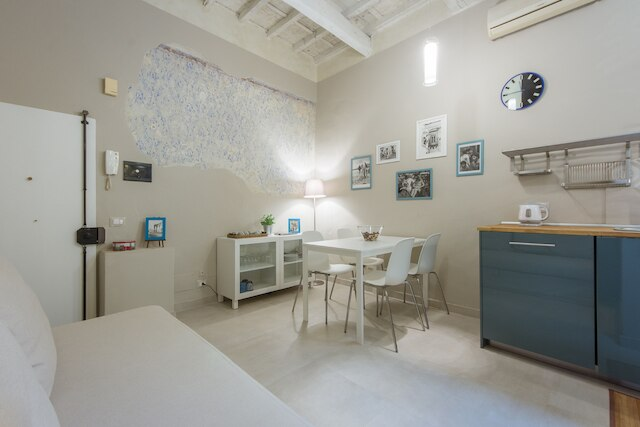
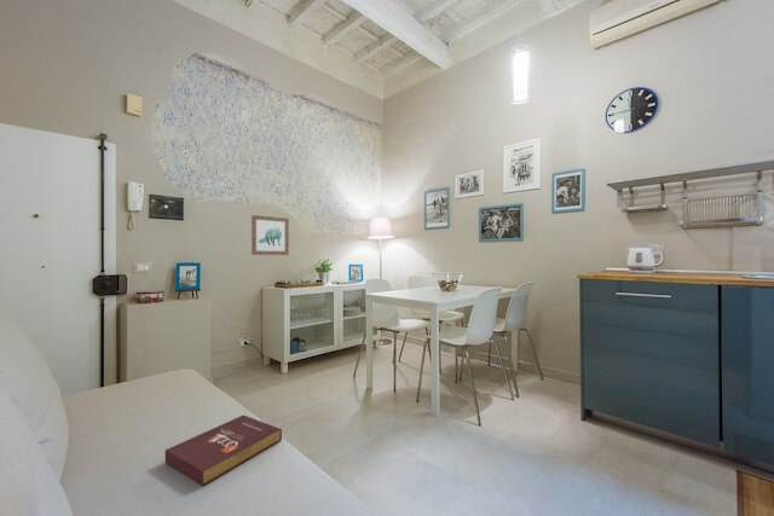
+ wall art (271, 236)
+ book (226, 445)
